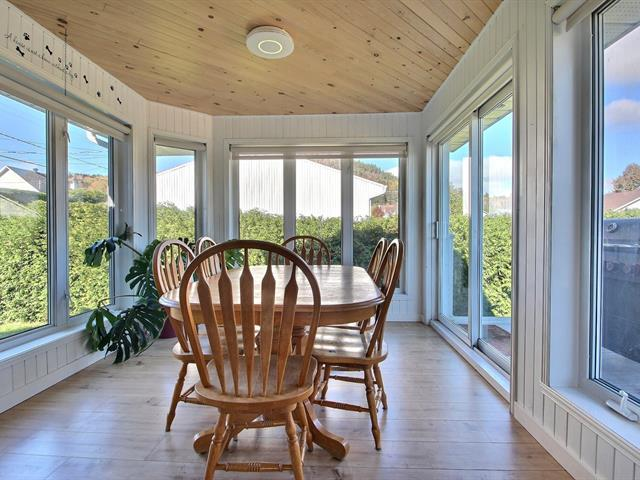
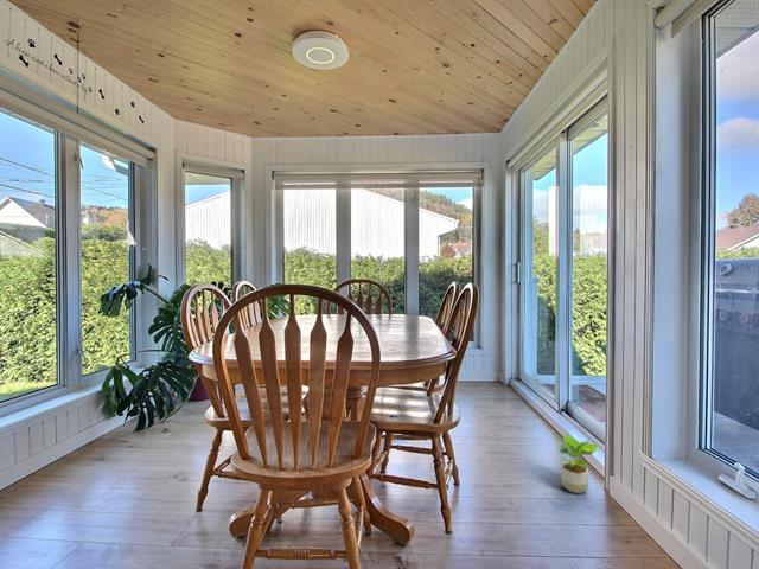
+ potted plant (579, 461)
